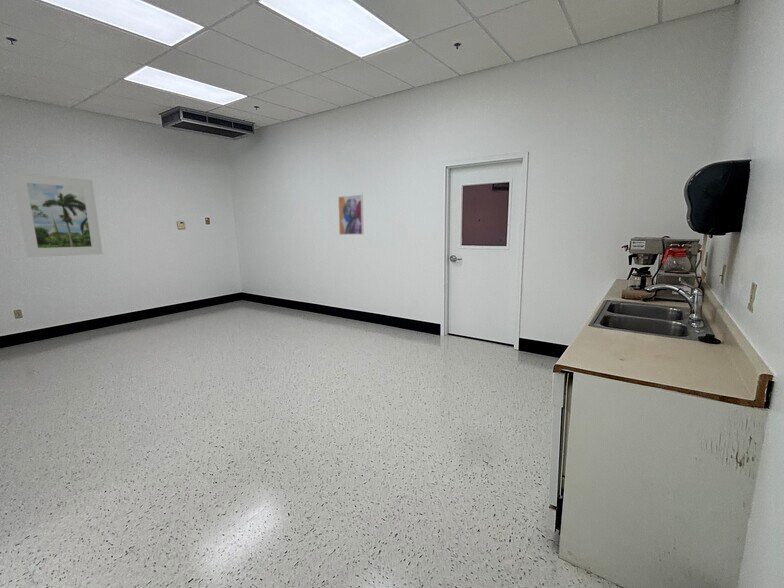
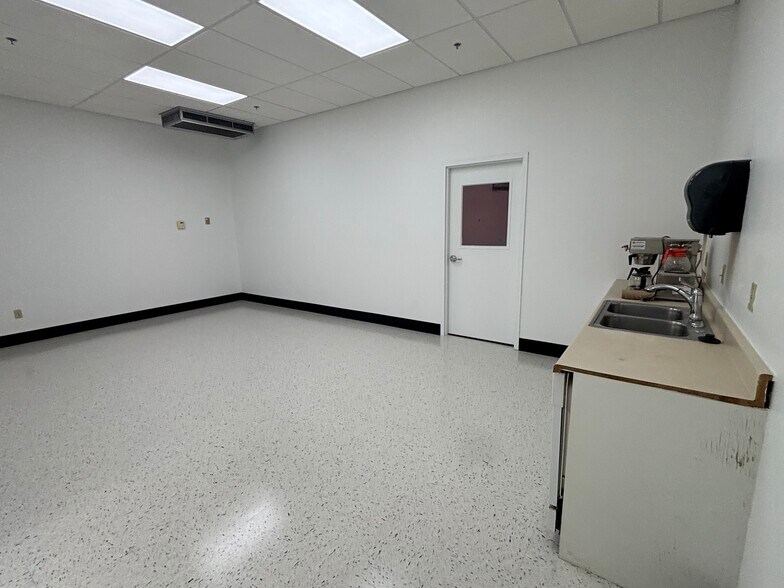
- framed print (61, 216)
- wall art (350, 215)
